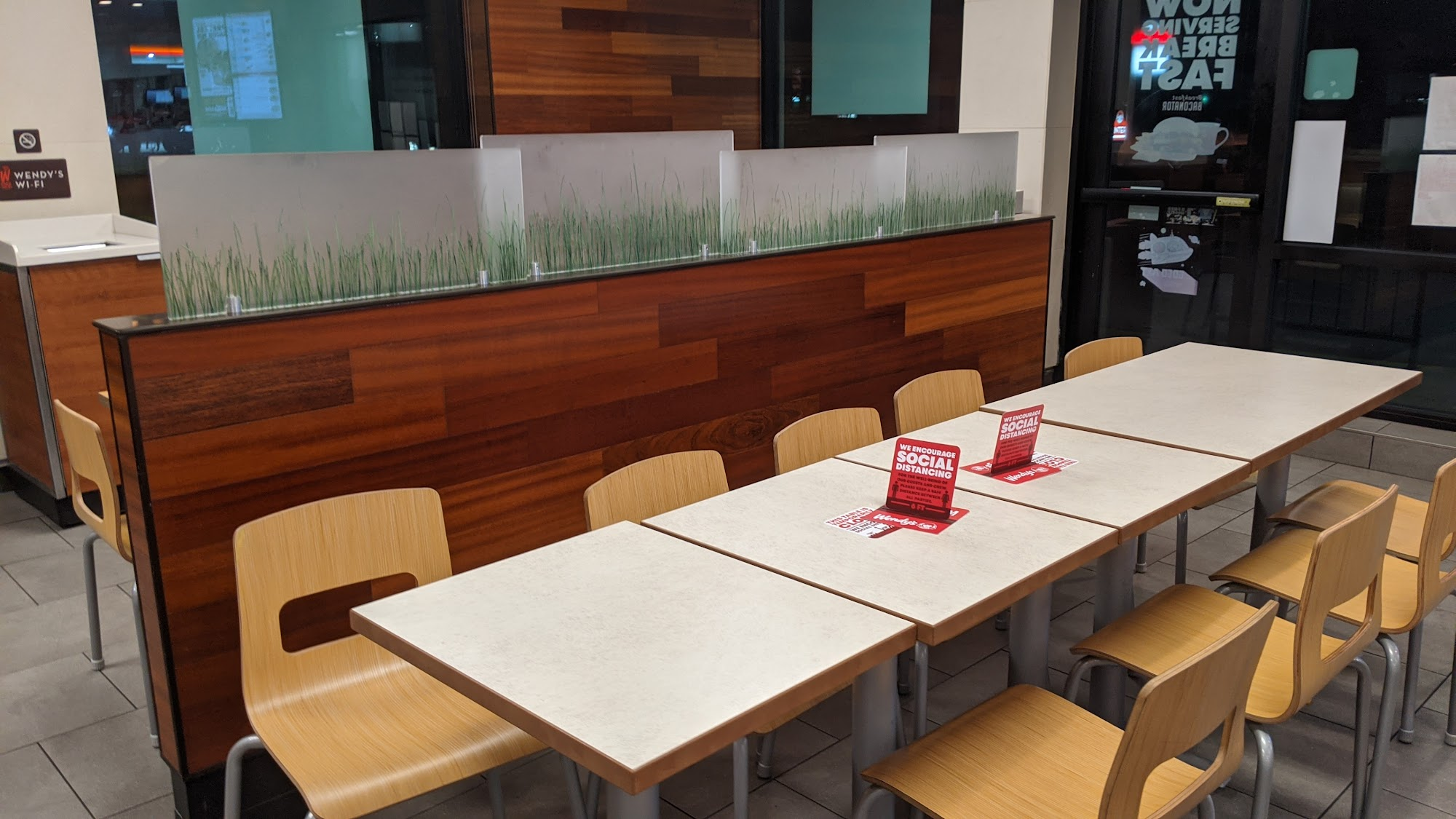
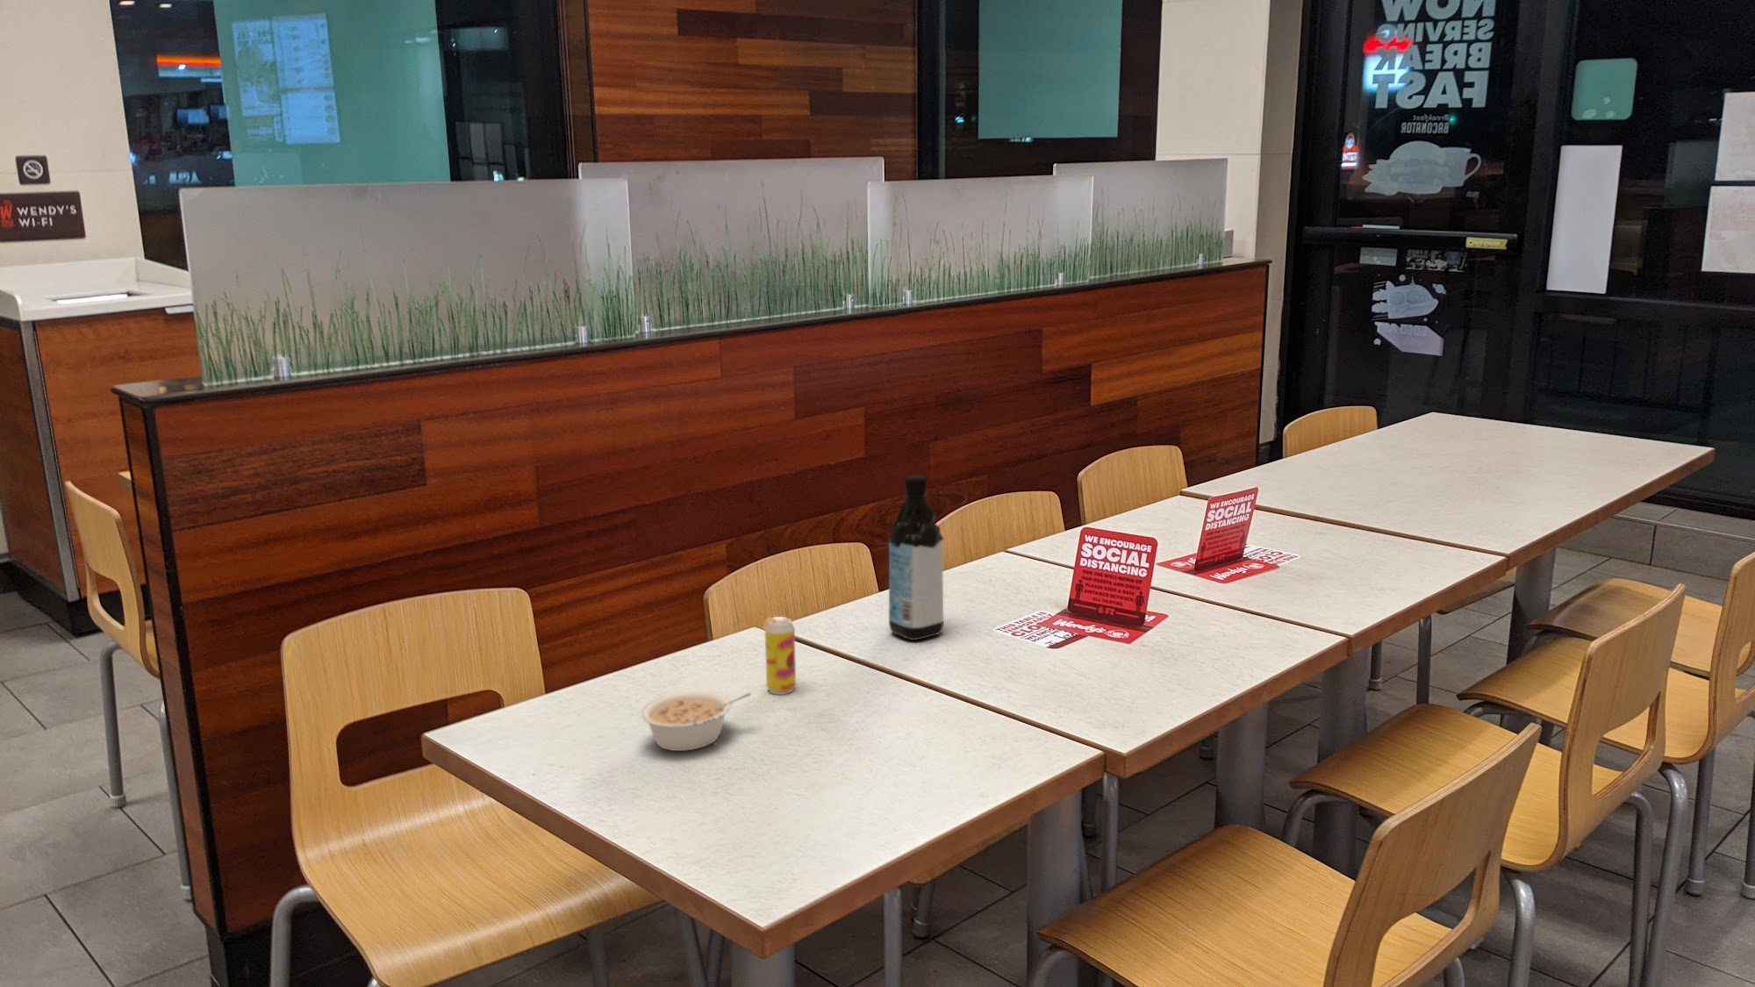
+ beverage can (780, 653)
+ legume (689, 718)
+ water bottle (916, 556)
